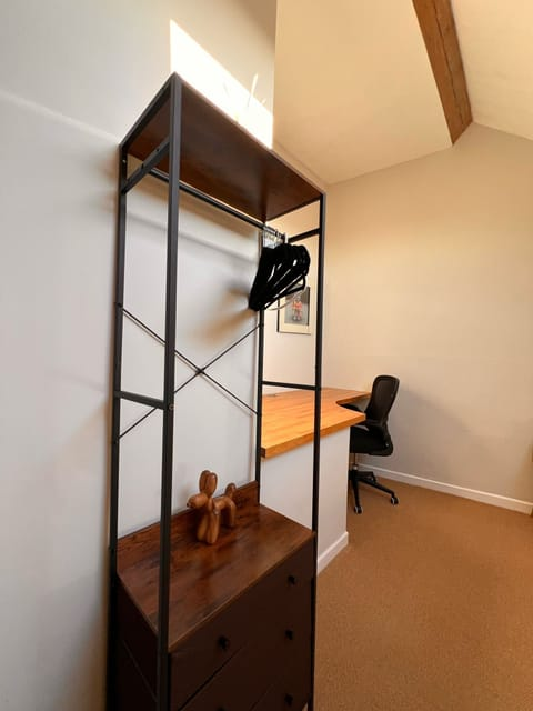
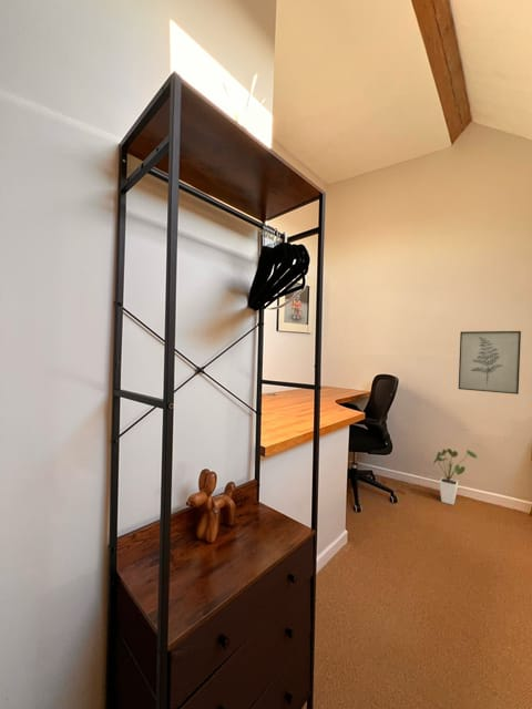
+ wall art (488, 361)
+ house plant (452, 474)
